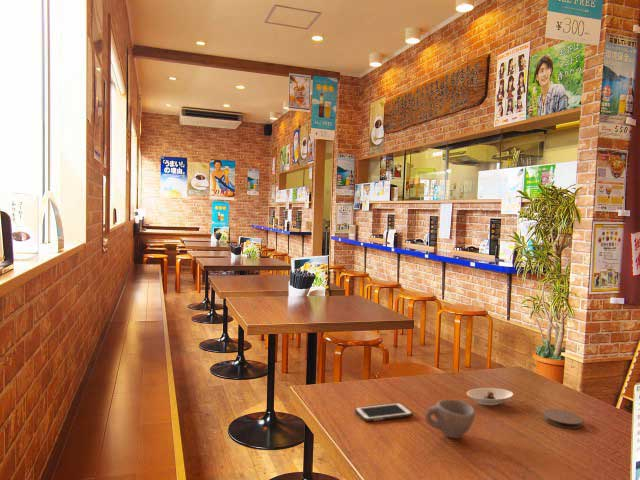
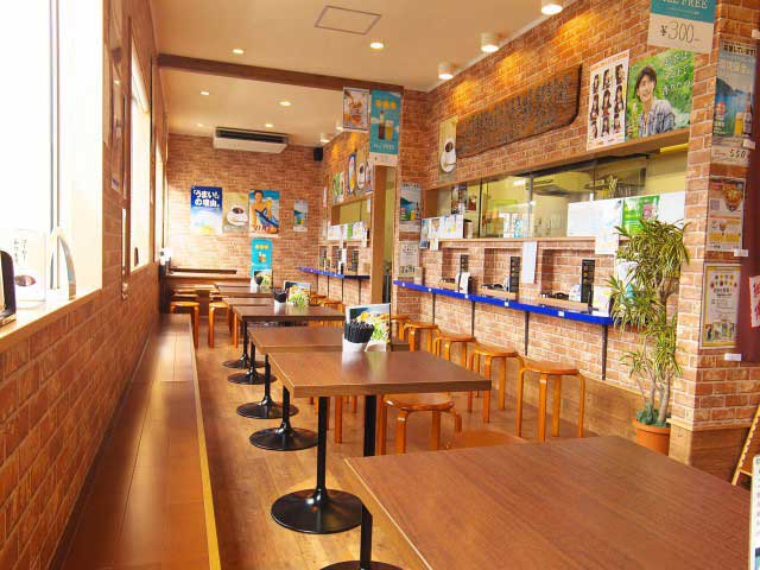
- coaster (562, 418)
- cell phone (383, 412)
- cup (449, 420)
- saucer (489, 396)
